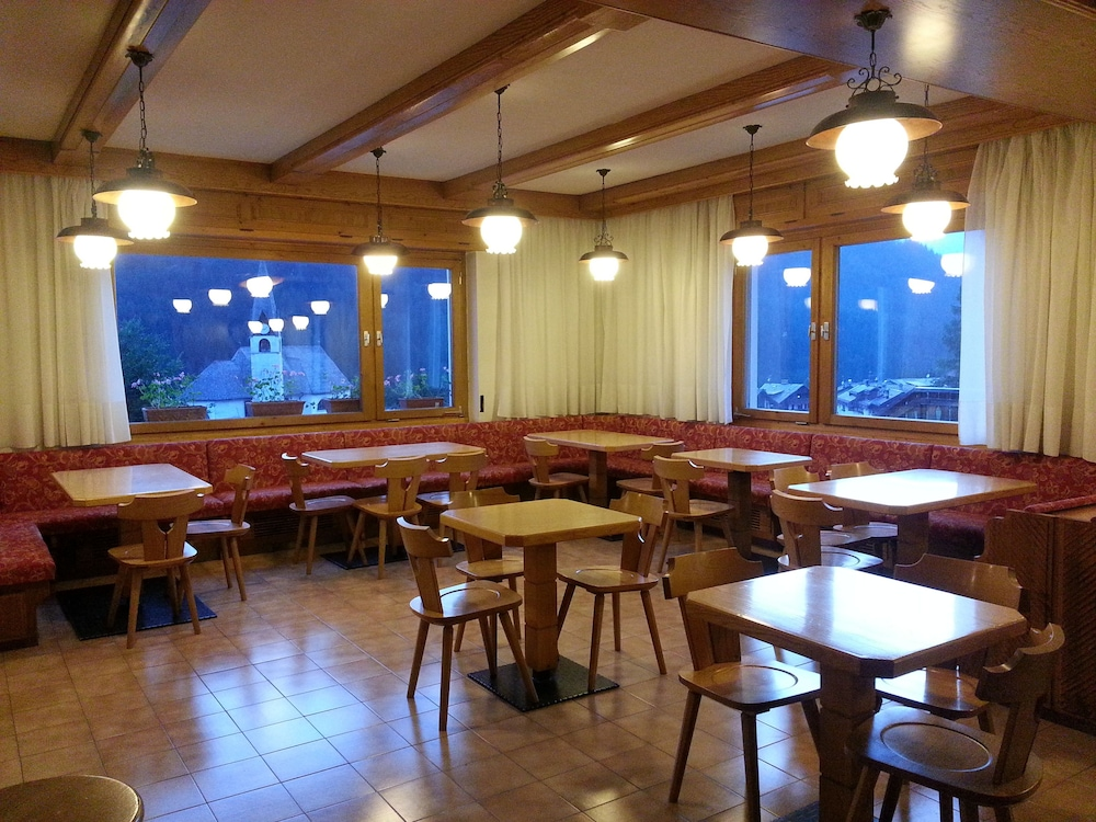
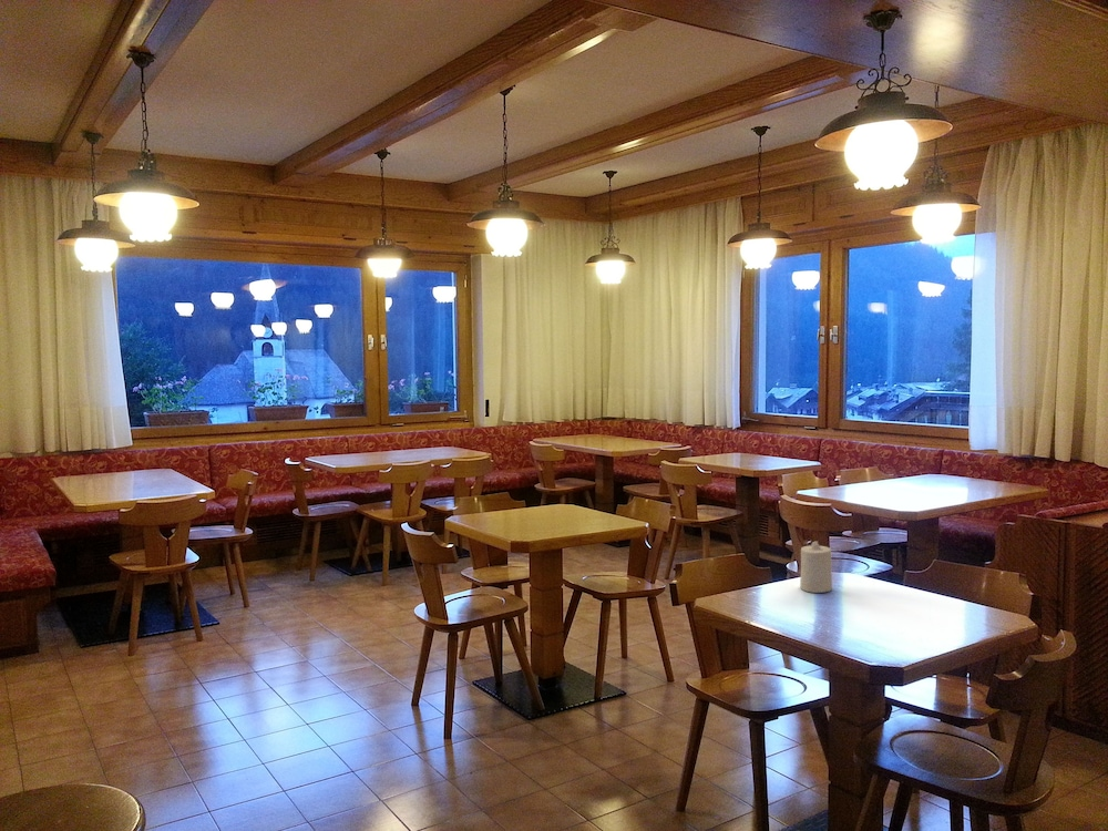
+ candle (815, 564)
